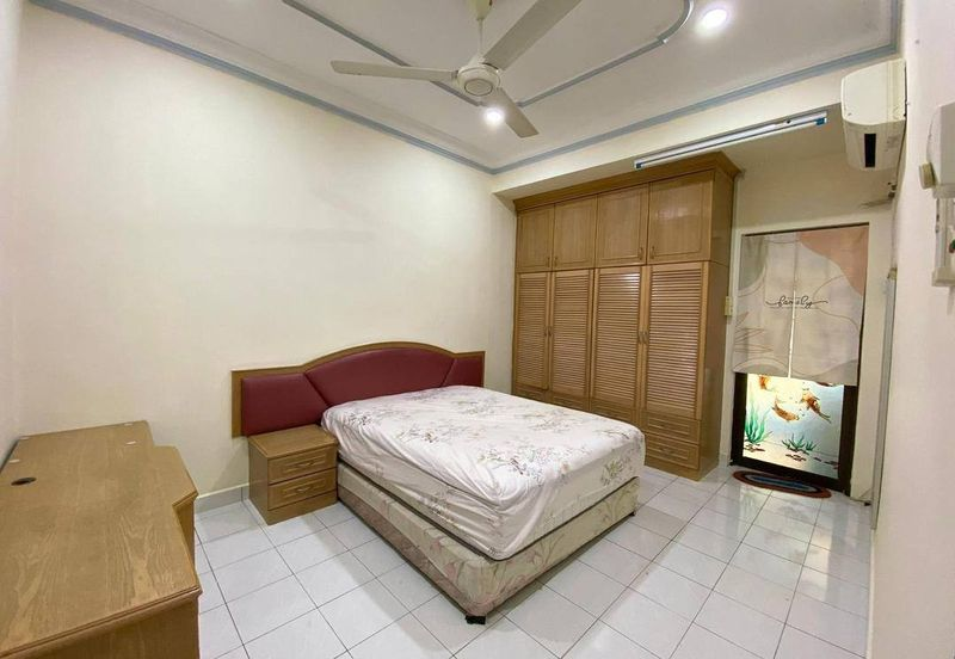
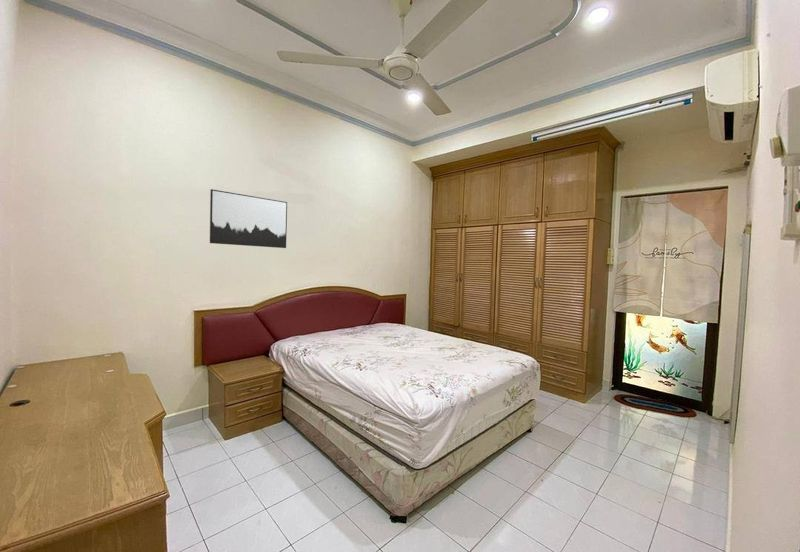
+ wall art (251, 221)
